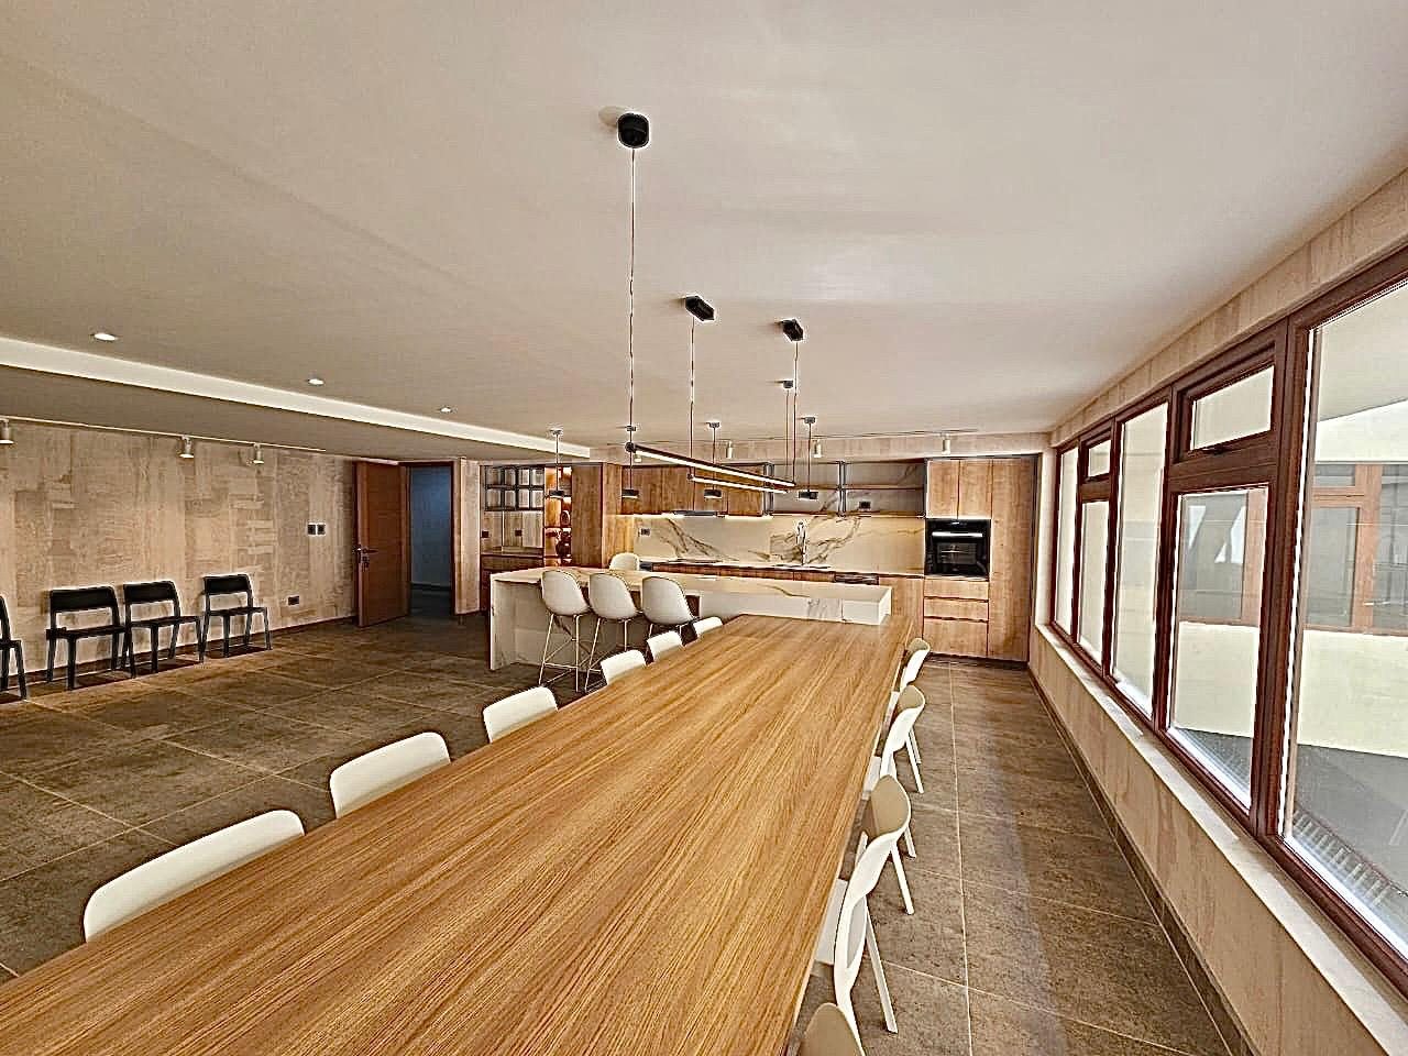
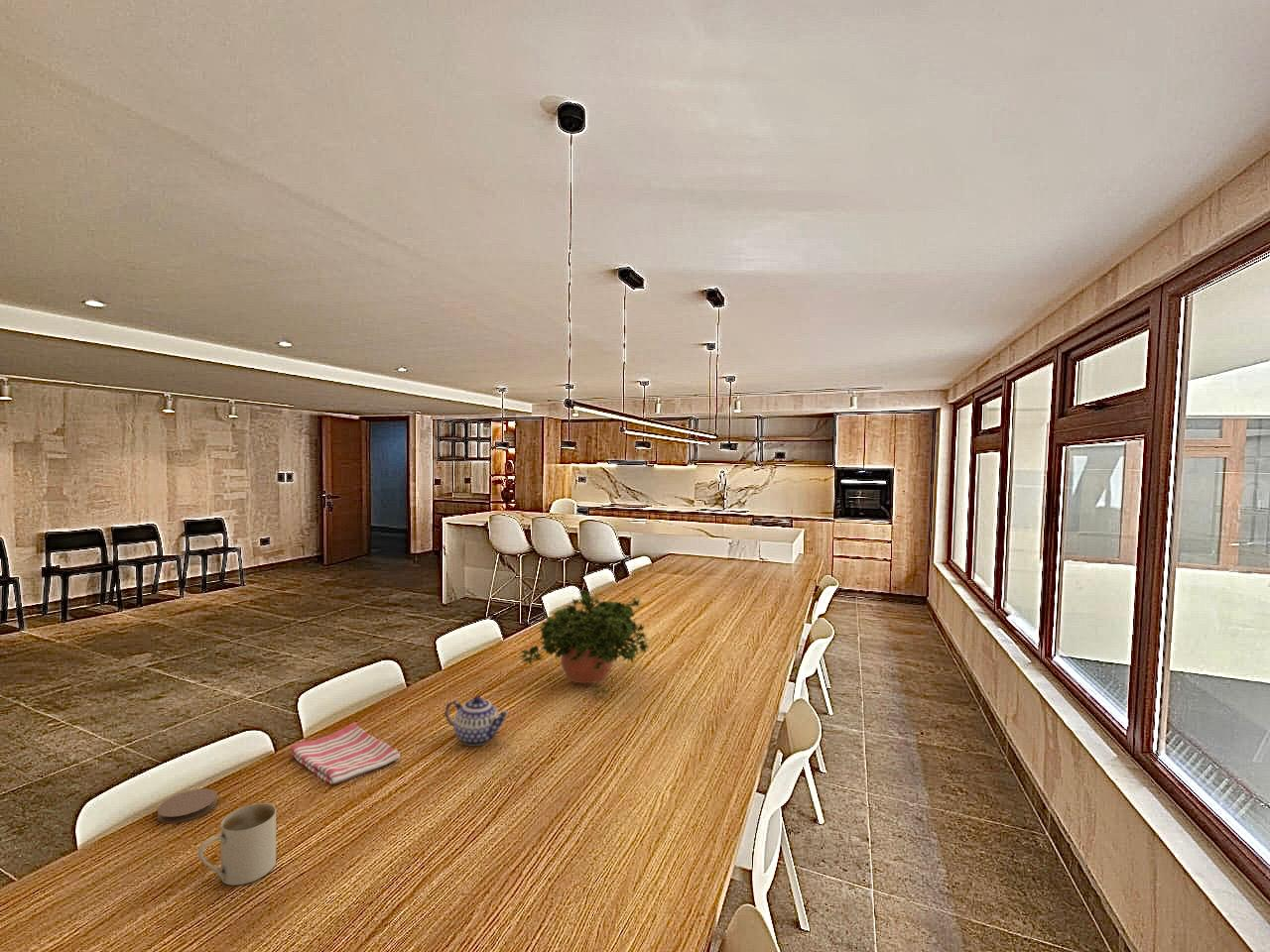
+ mug (237, 848)
+ potted plant (588, 637)
+ dish towel (344, 752)
+ teapot (476, 718)
+ coaster (188, 805)
